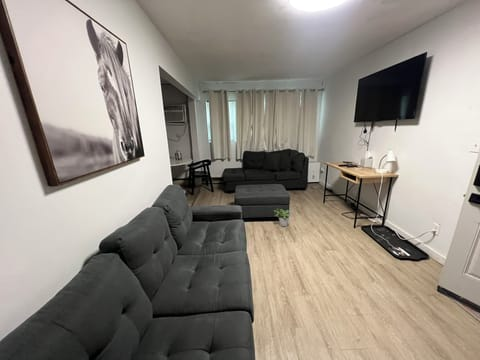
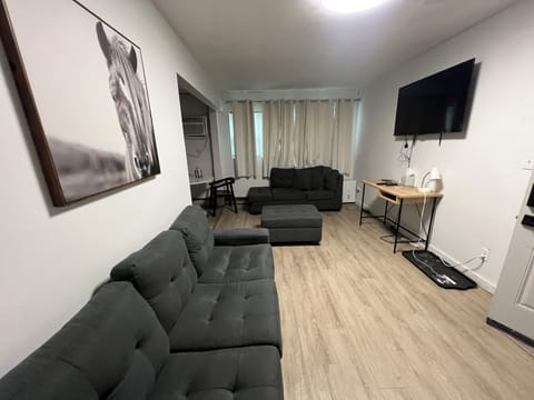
- potted plant (282, 217)
